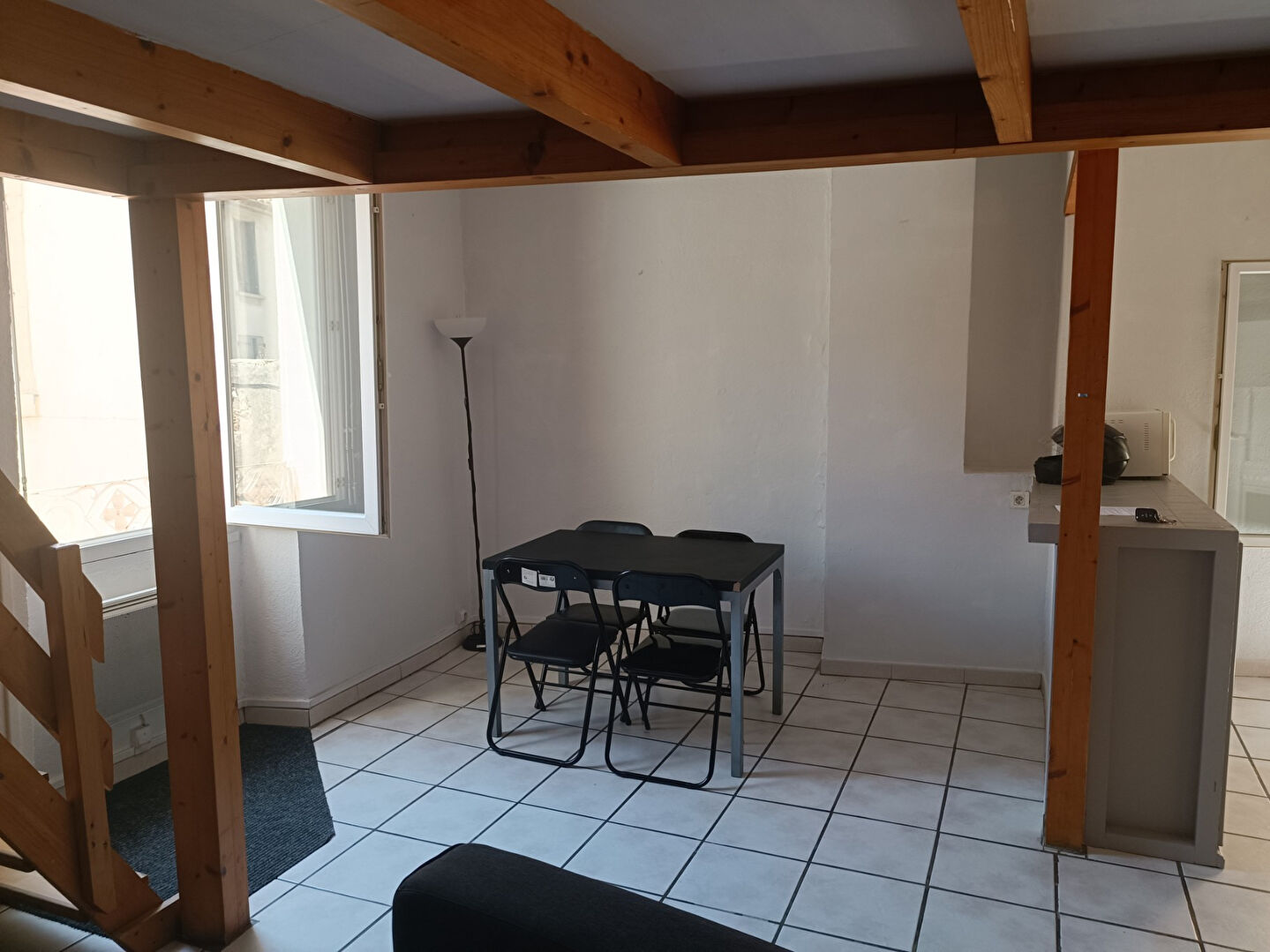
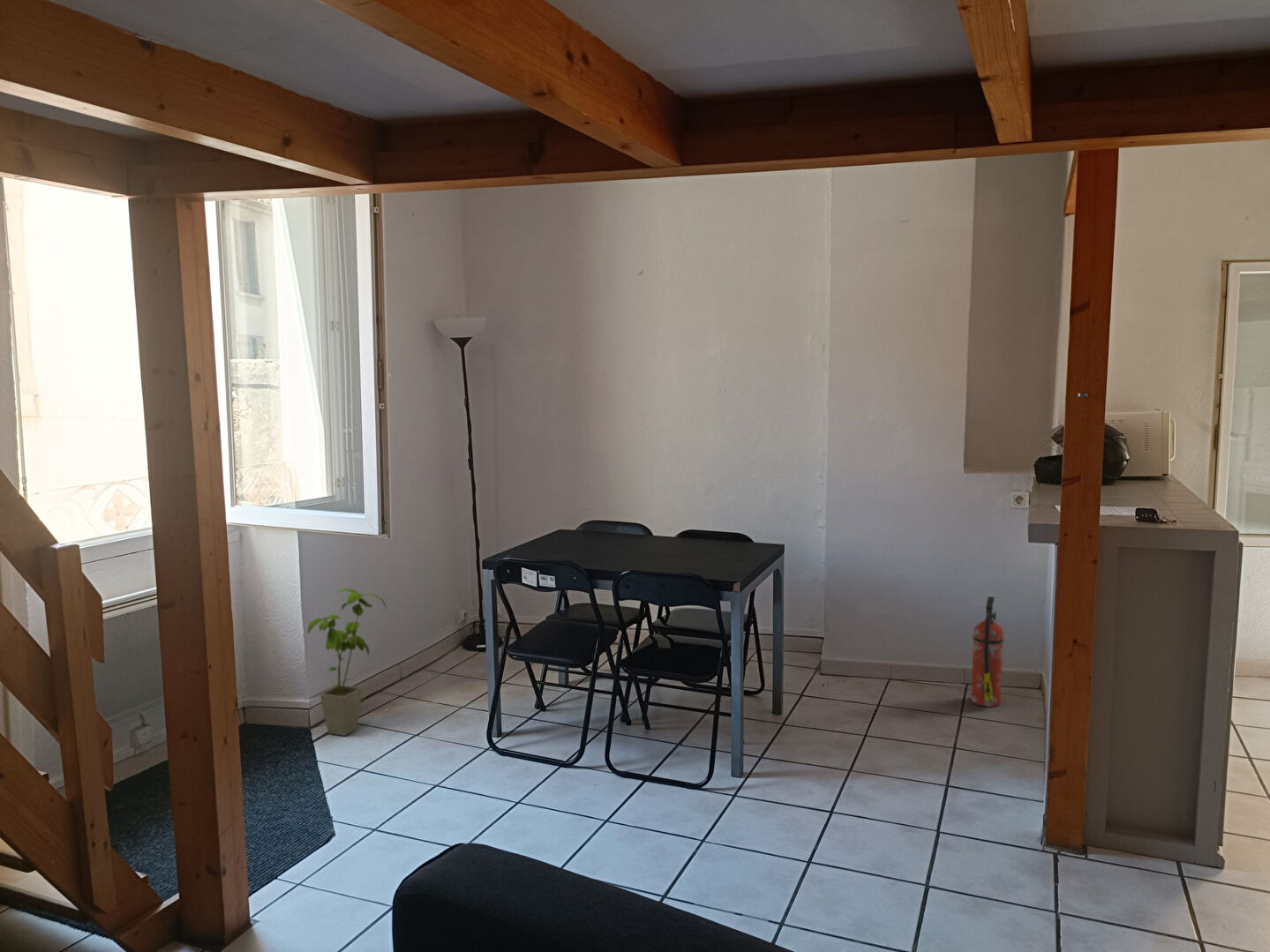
+ fire extinguisher (988, 651)
+ house plant (349, 658)
